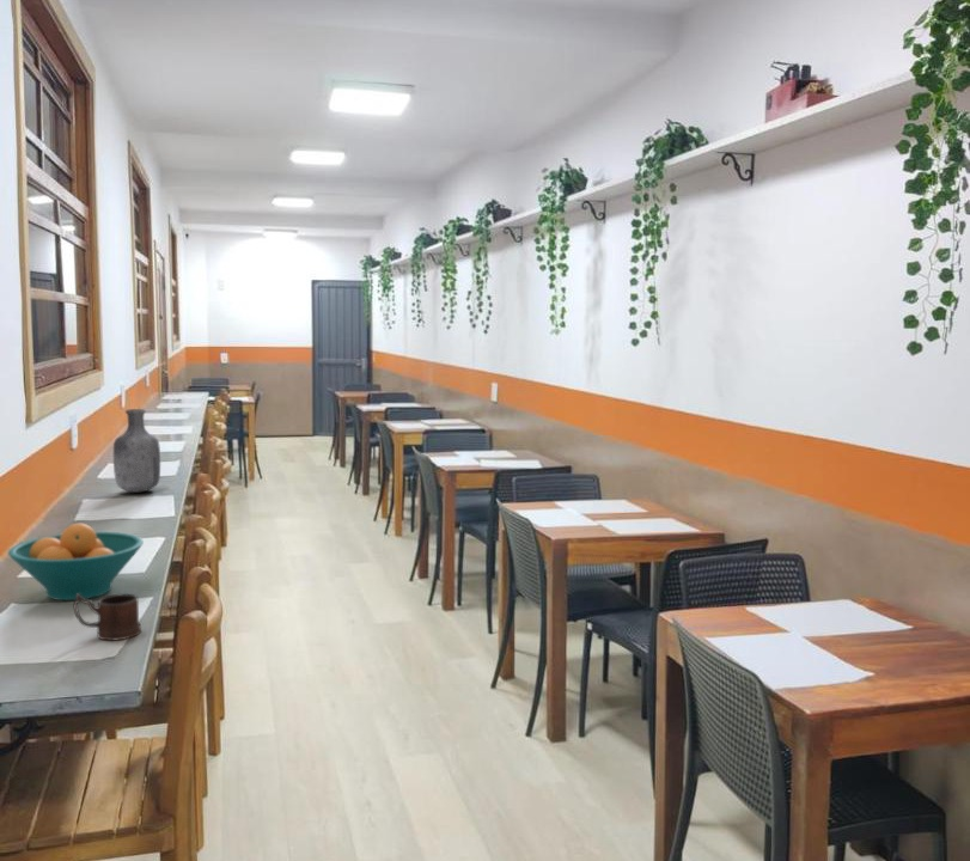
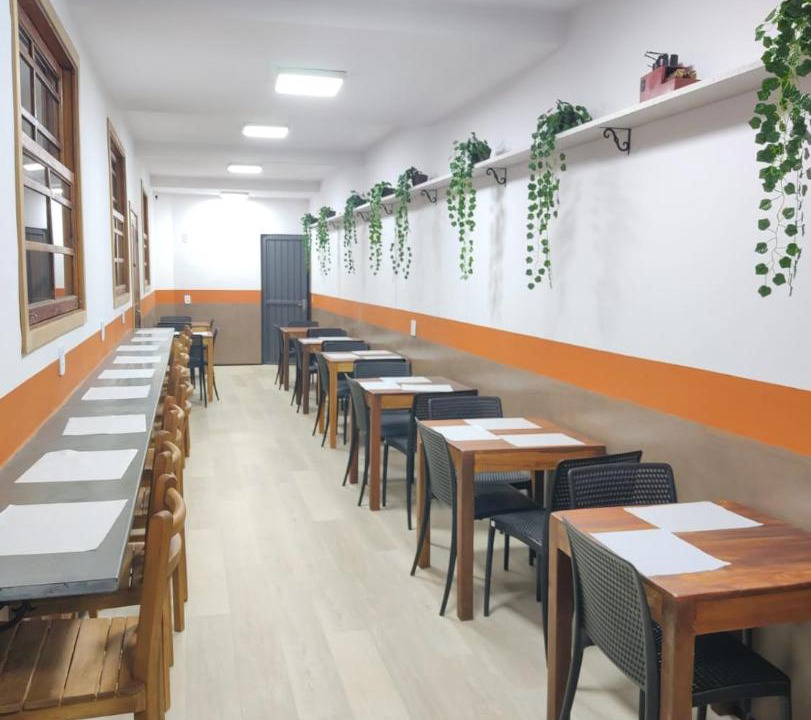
- fruit bowl (78, 557)
- vase (136, 451)
- mug (106, 612)
